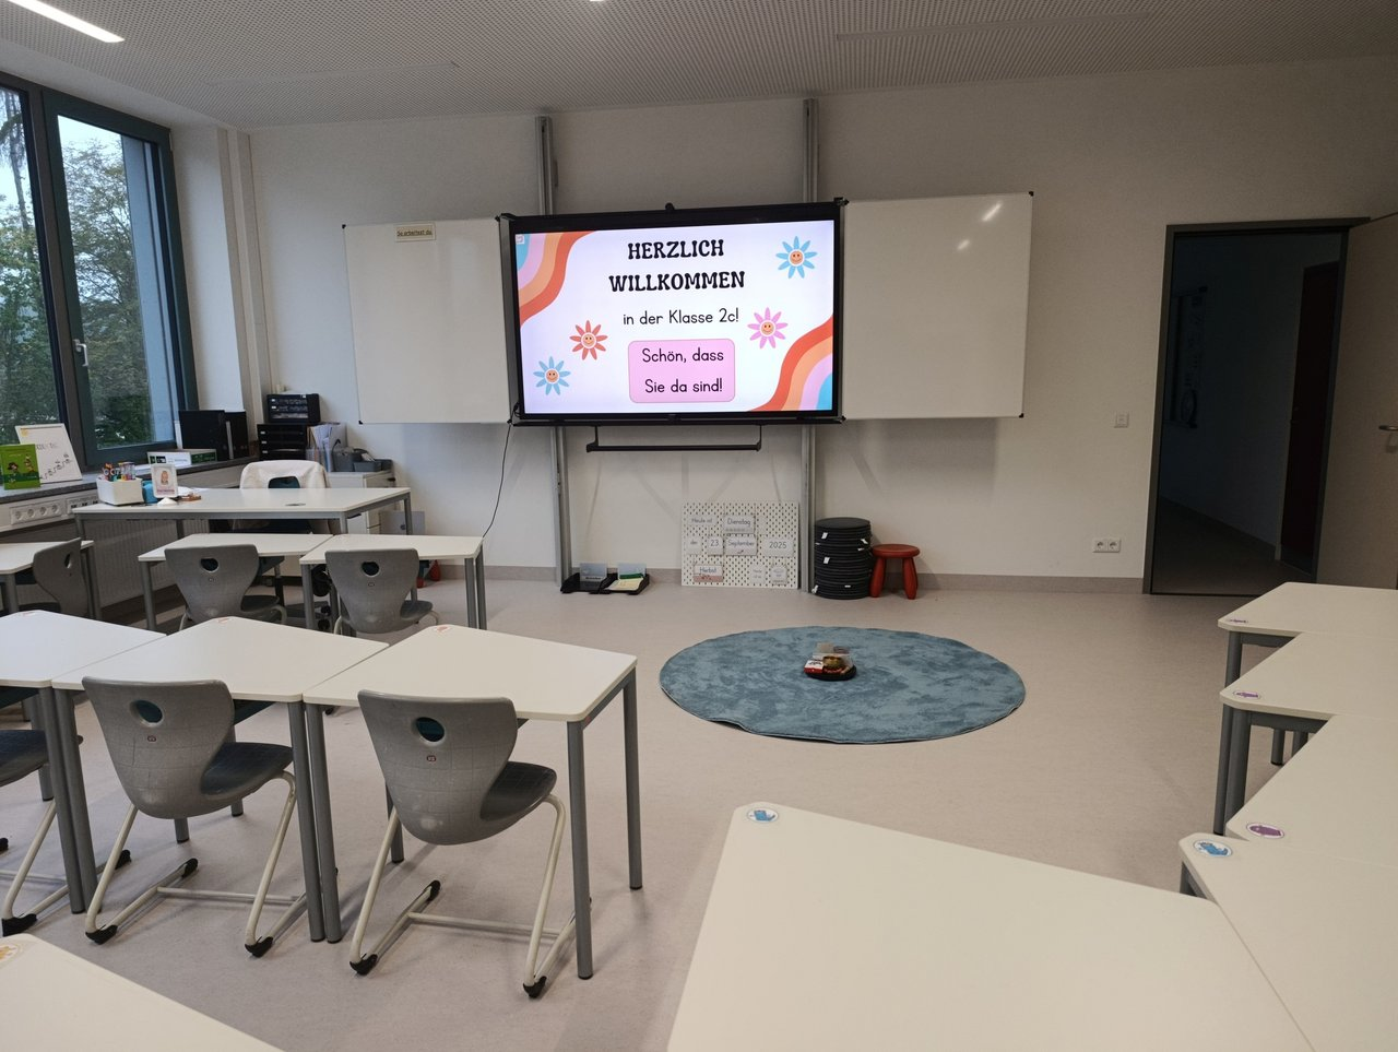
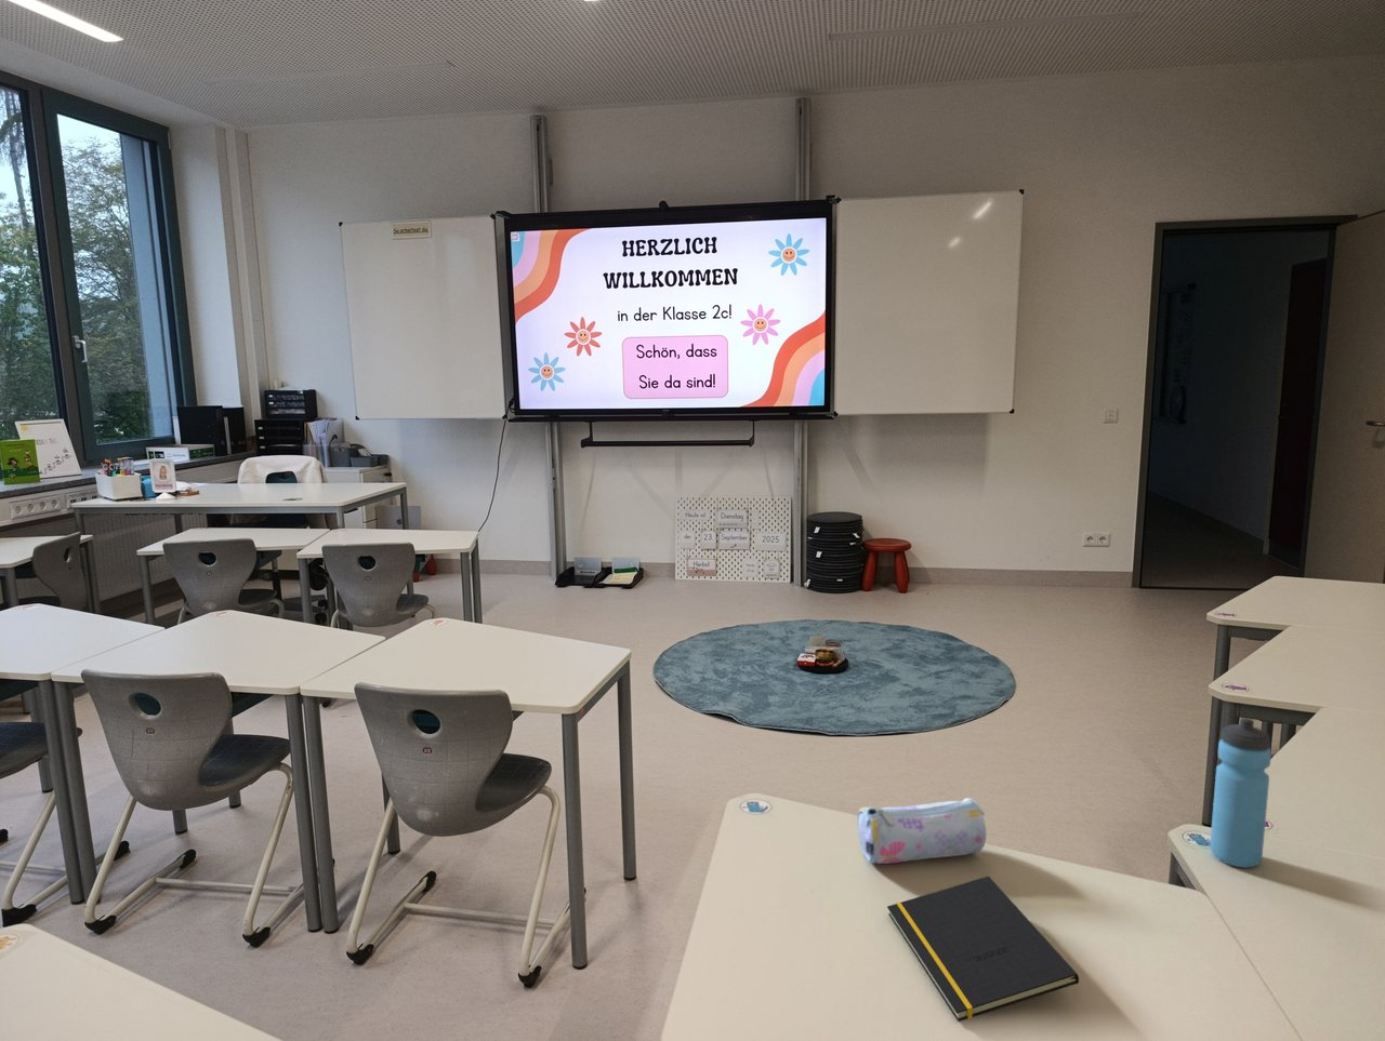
+ water bottle (1239, 789)
+ pencil case (920, 828)
+ notepad (975, 941)
